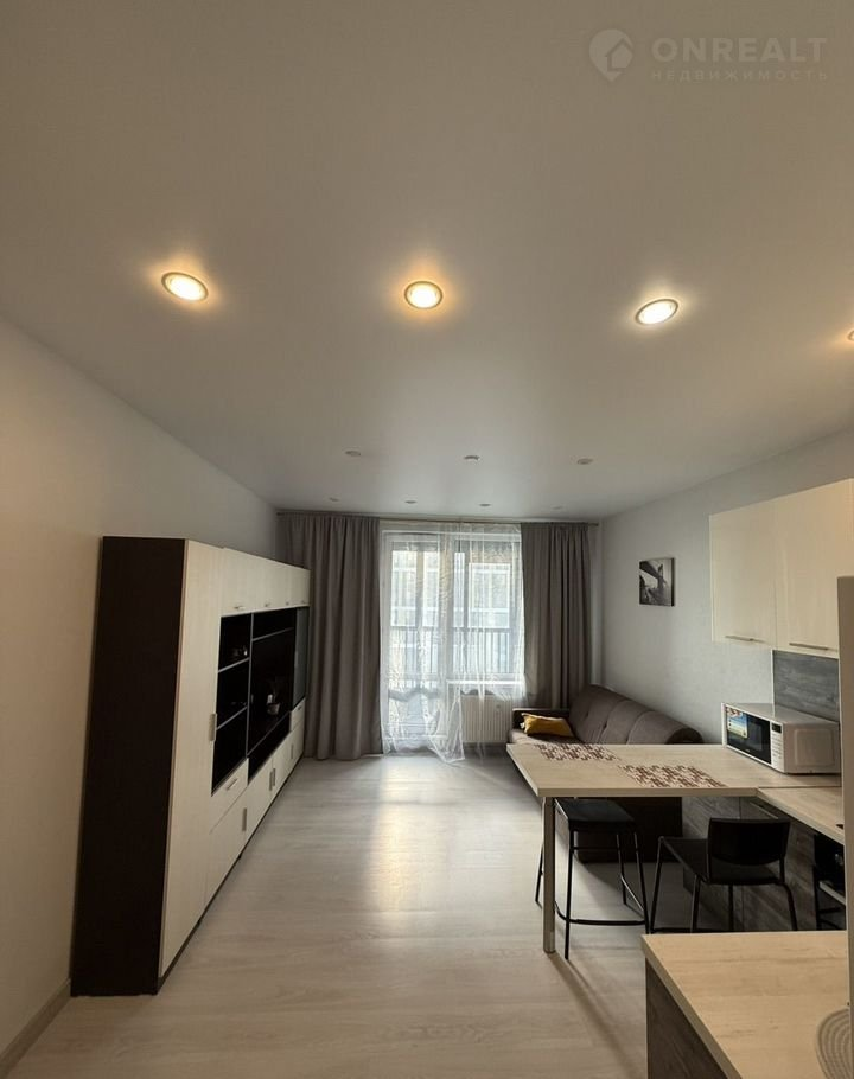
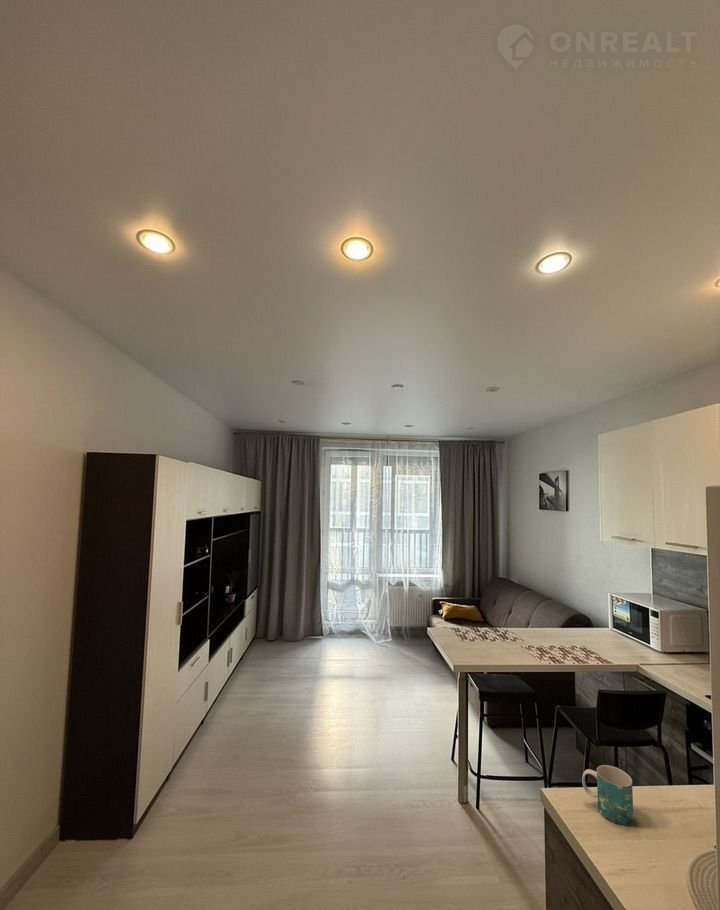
+ mug (606, 791)
